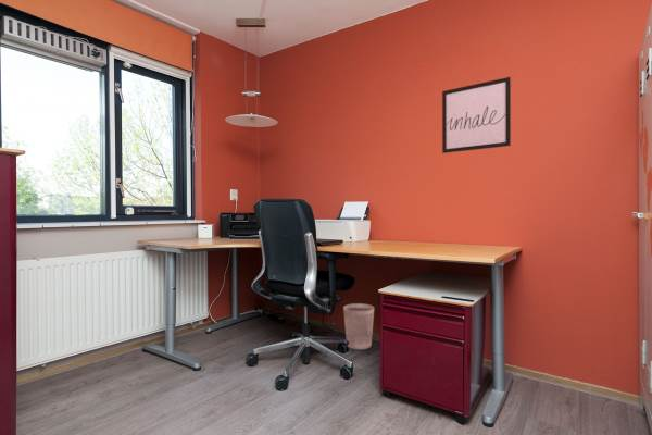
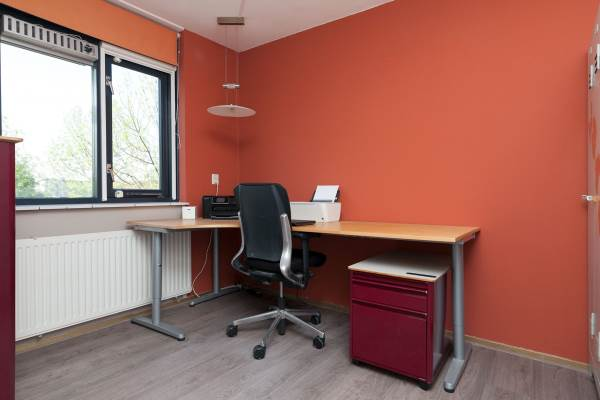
- wall art (474, 116)
- wastebasket (359, 325)
